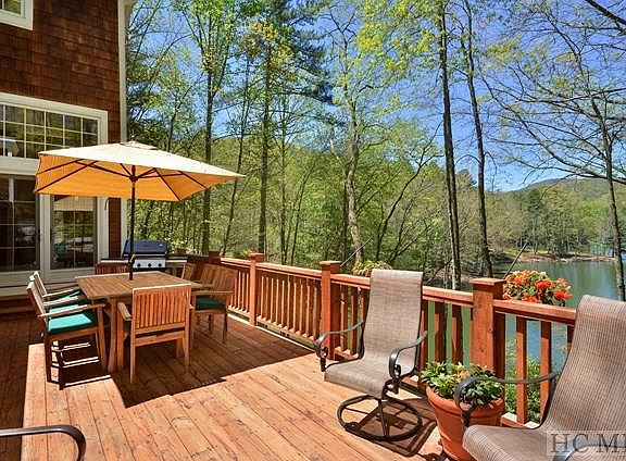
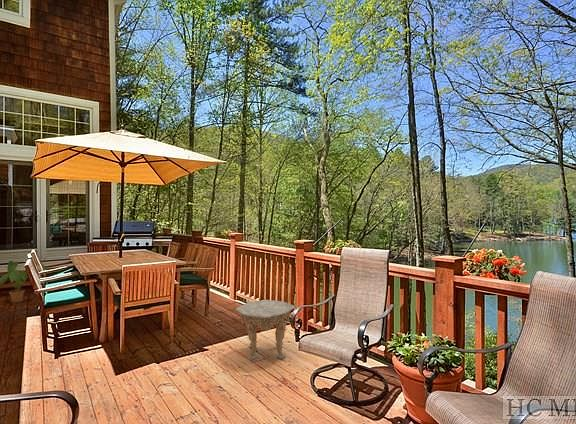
+ house plant (22, 280)
+ side table (265, 328)
